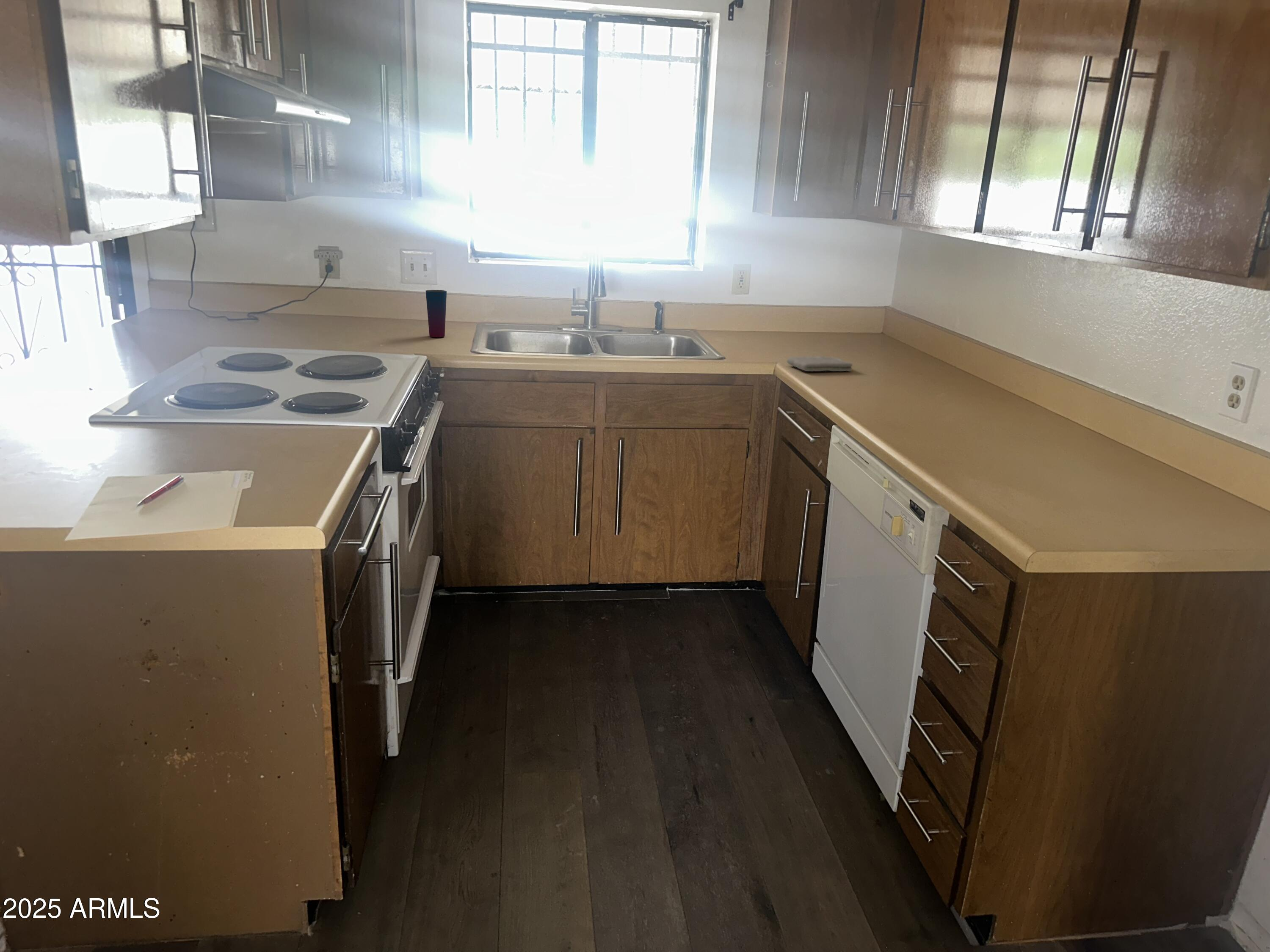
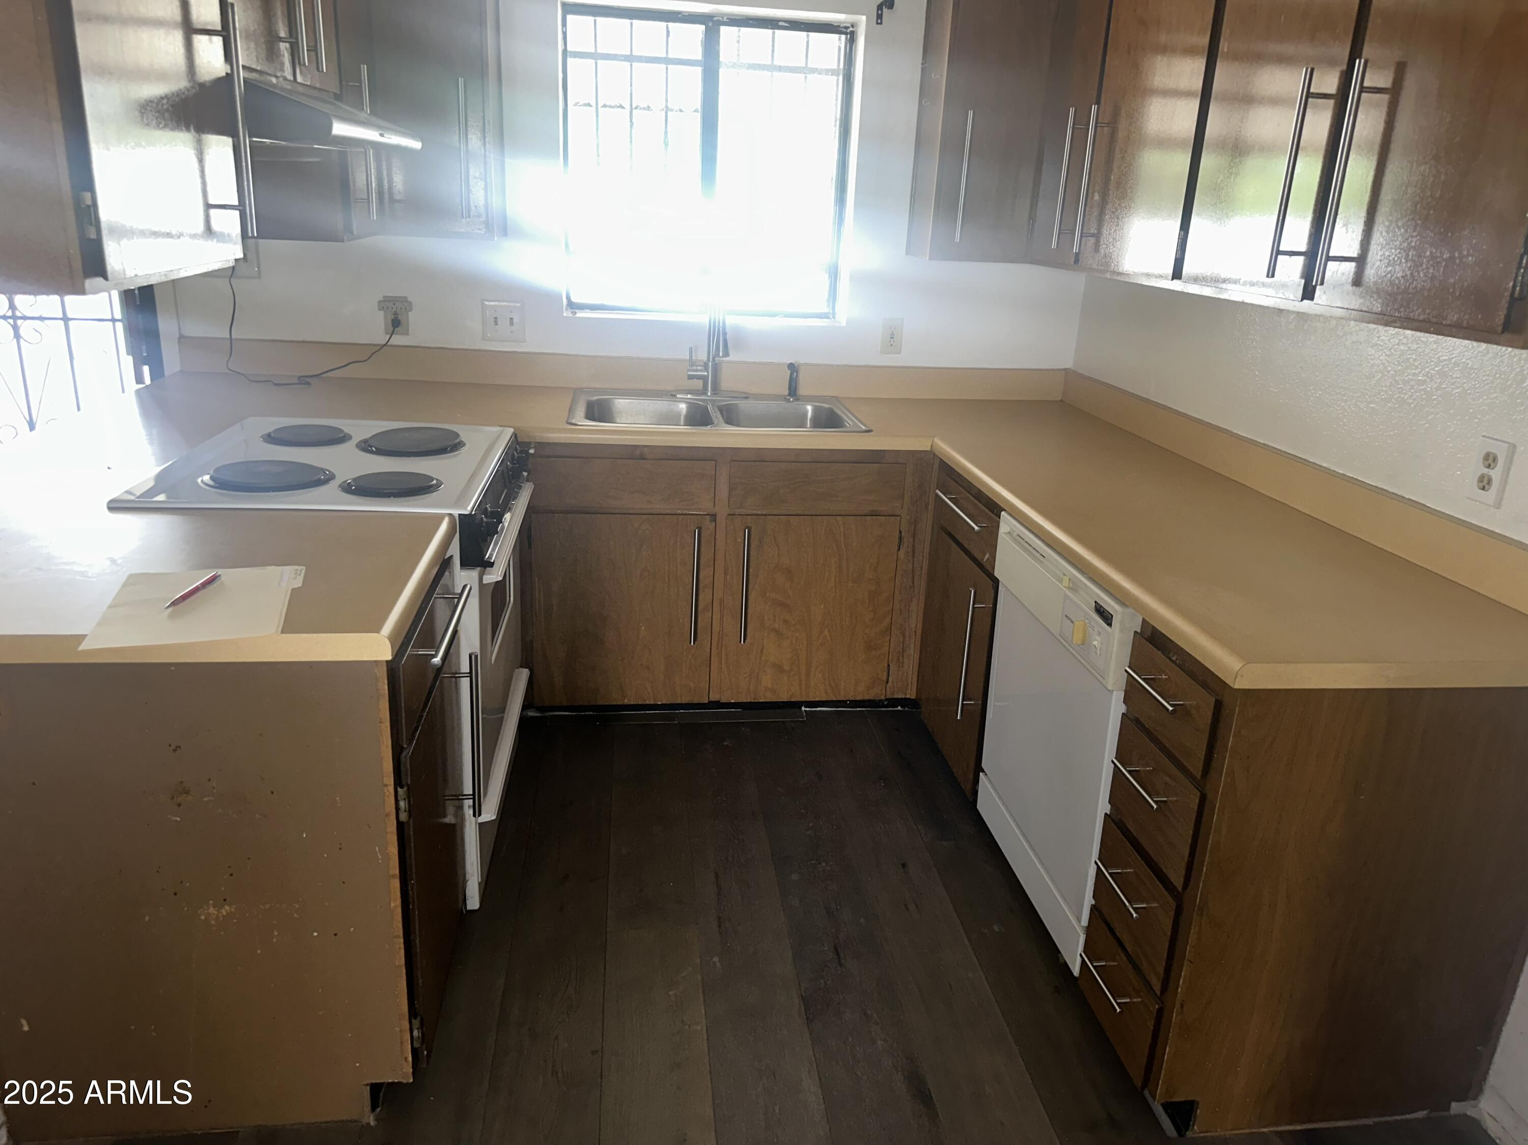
- cup (436, 314)
- washcloth (820, 363)
